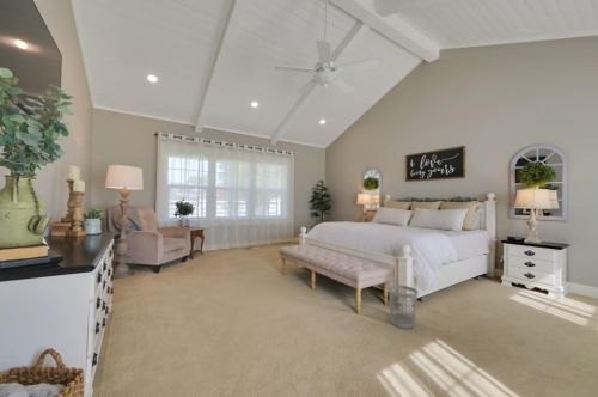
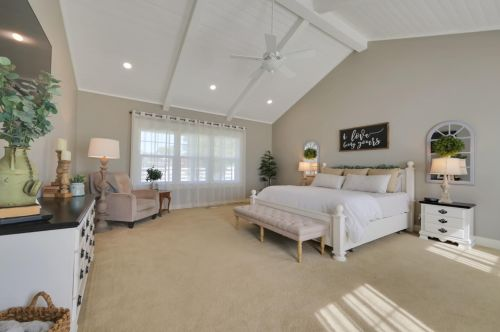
- wastebasket (402, 306)
